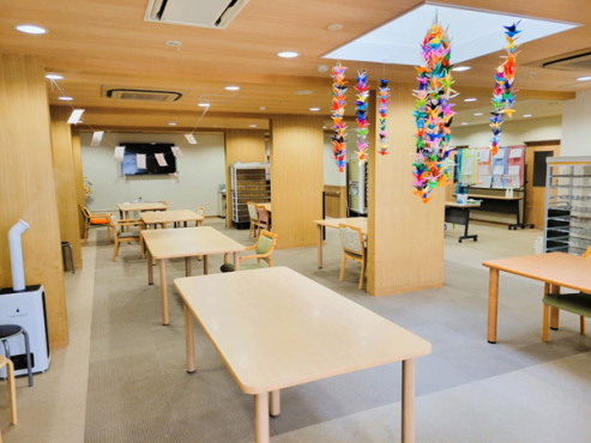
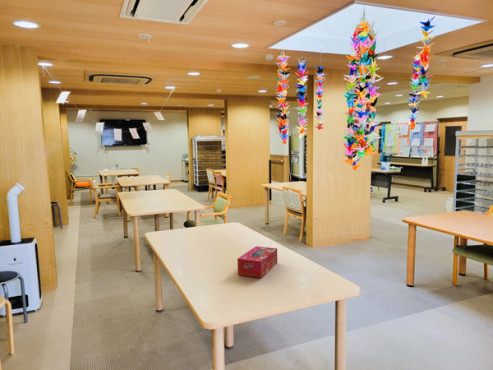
+ tissue box (258, 260)
